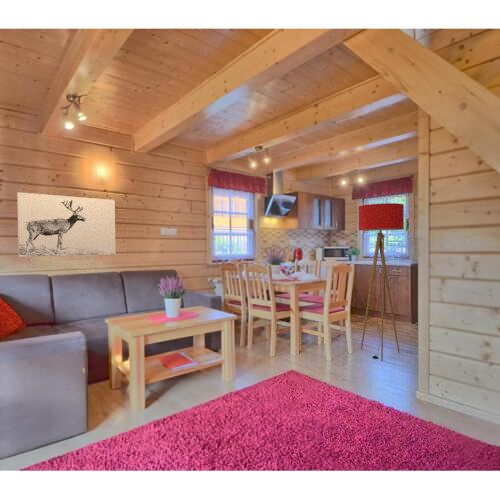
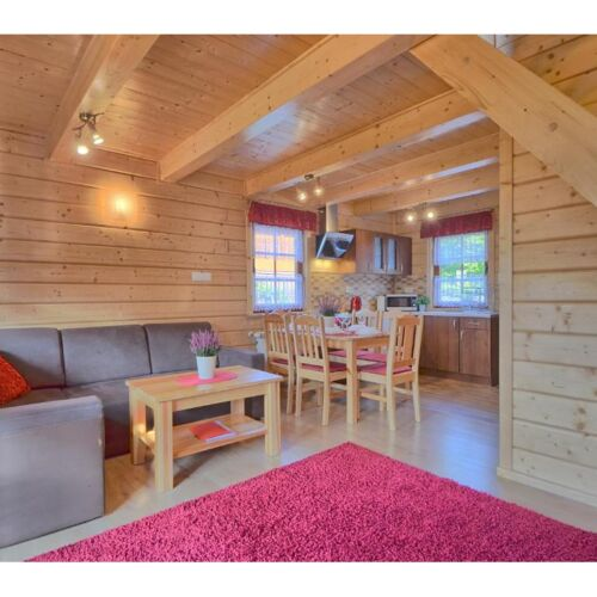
- floor lamp (380, 281)
- wall art (70, 226)
